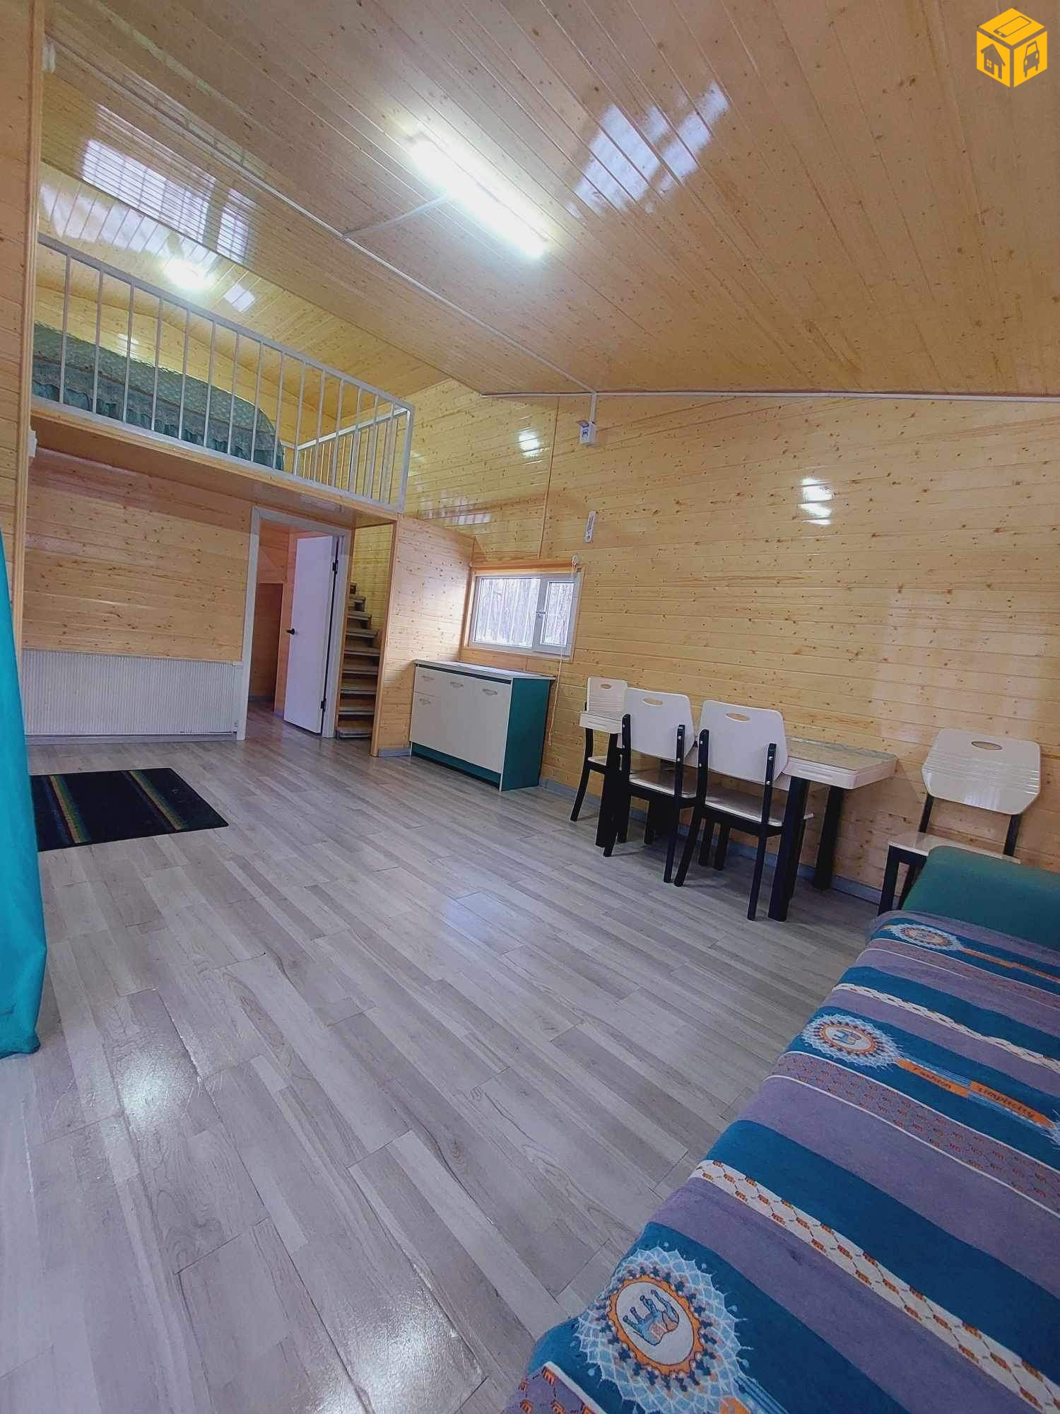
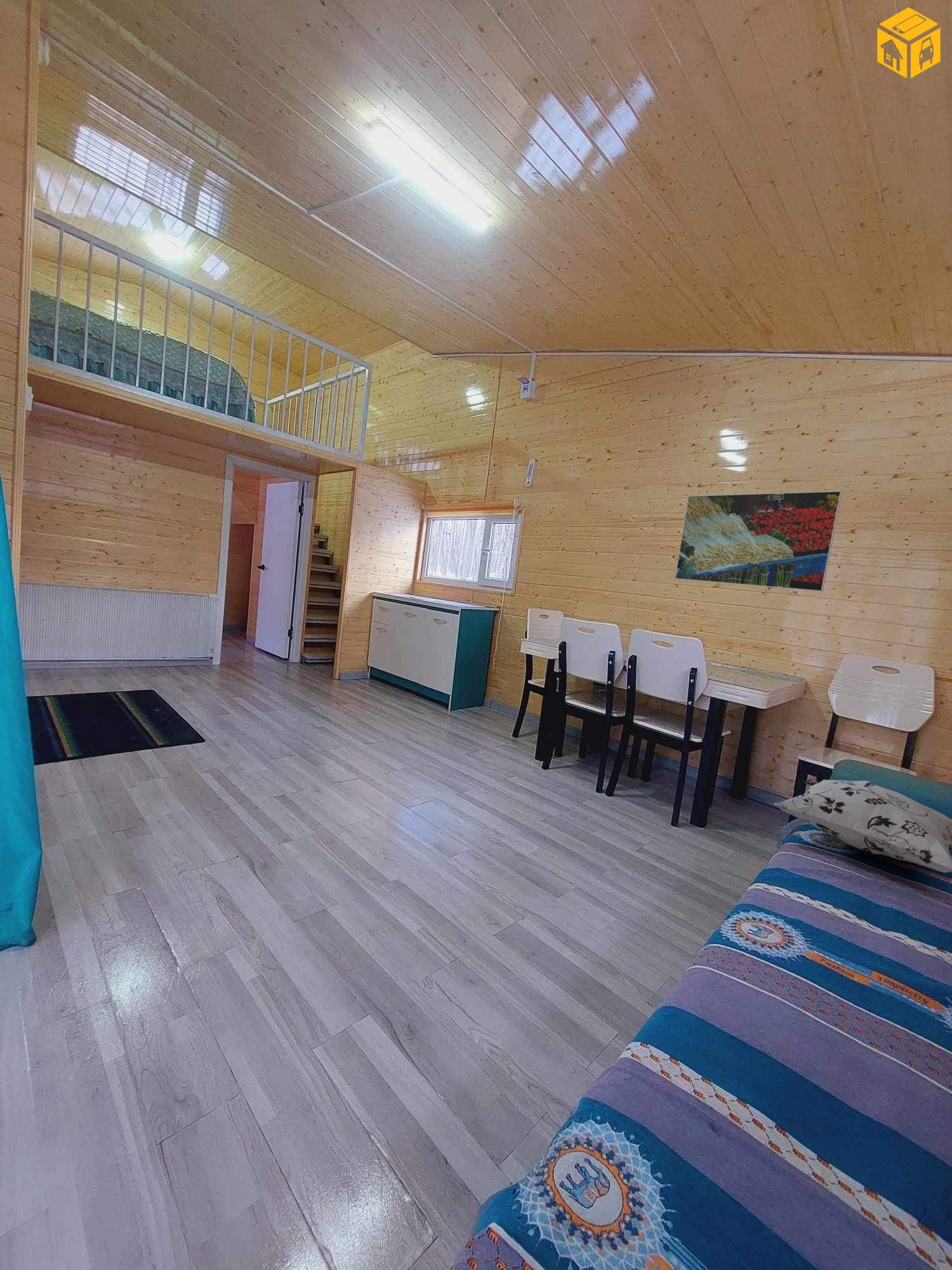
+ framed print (750, 540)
+ decorative pillow (870, 817)
